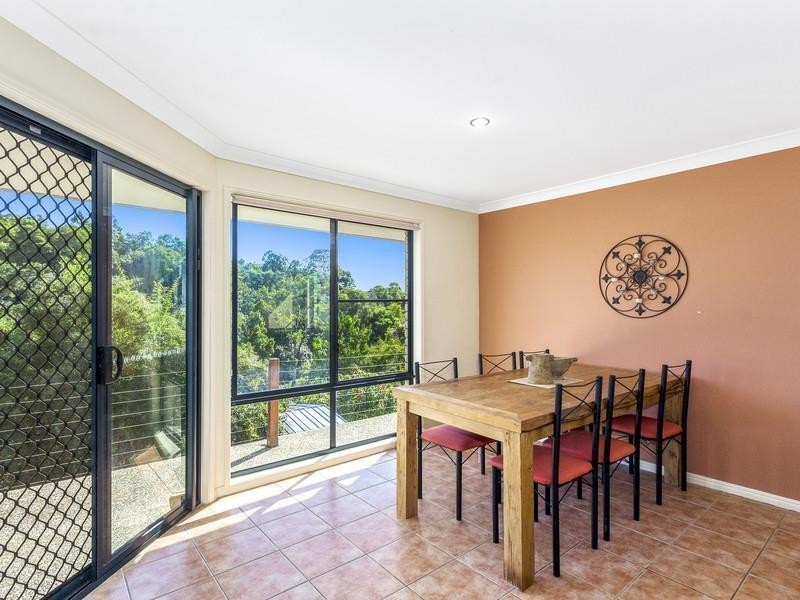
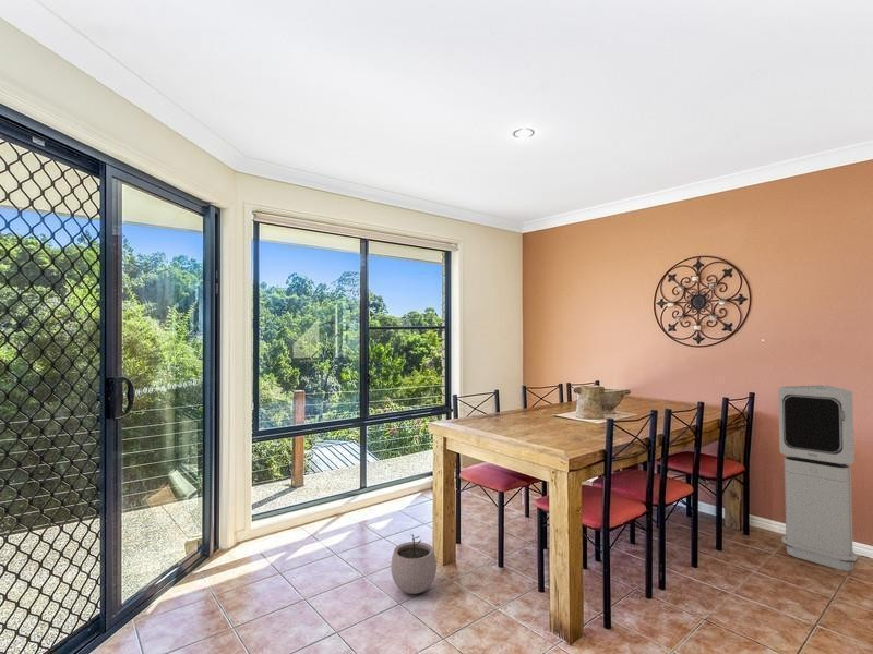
+ plant pot (414, 560)
+ air purifier (821, 470)
